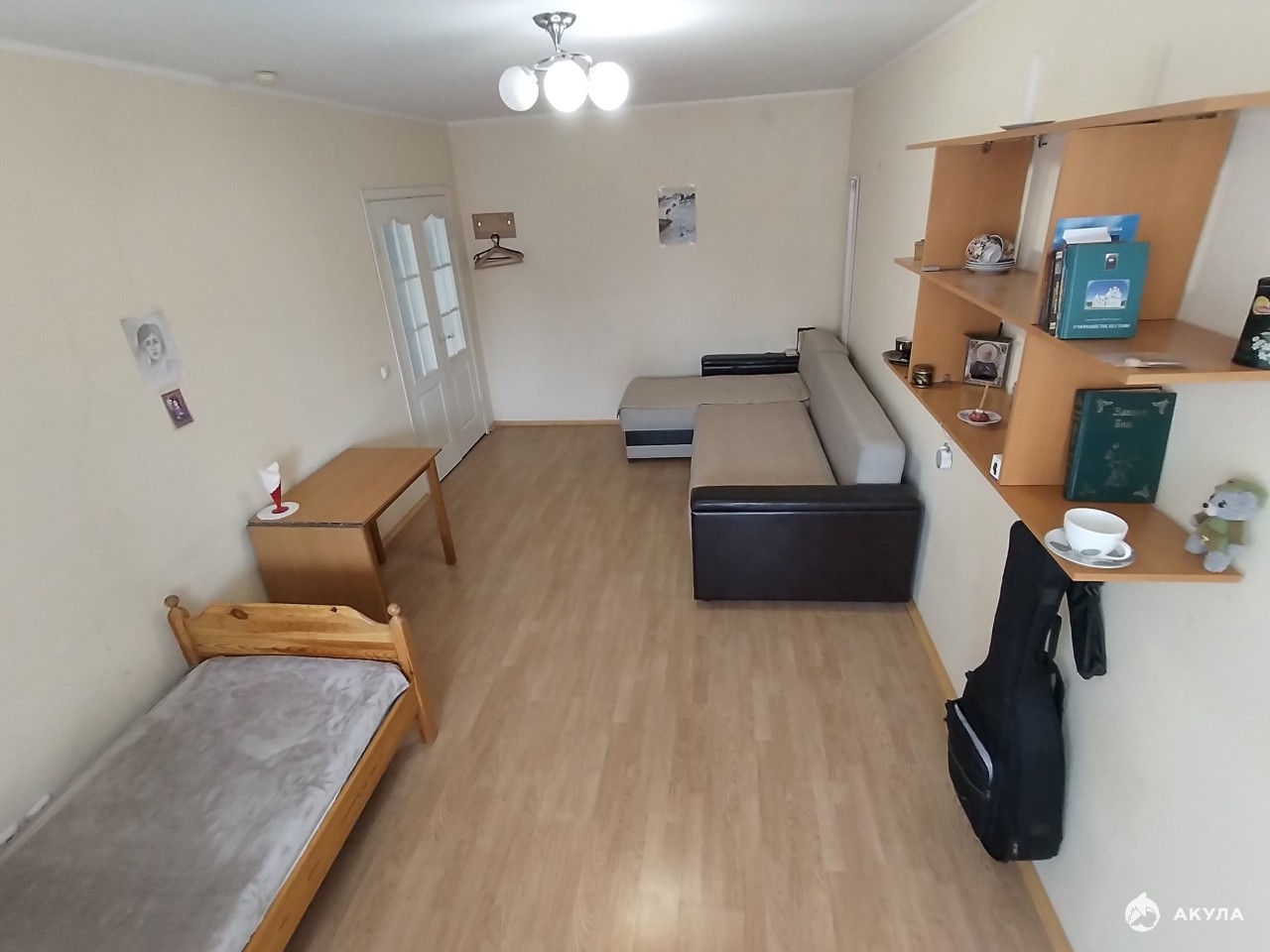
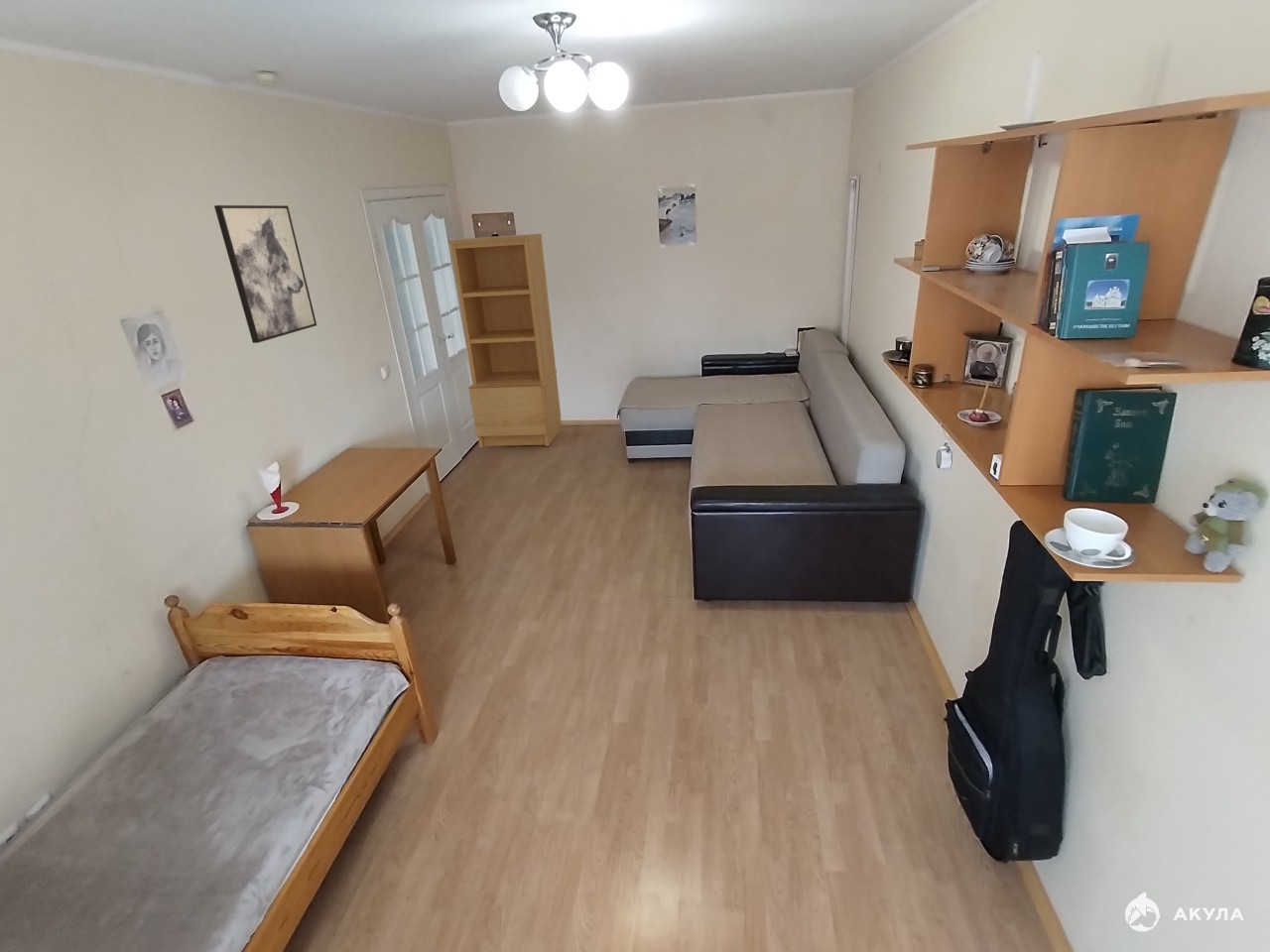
+ bookcase (509, 343)
+ wall art (271, 272)
